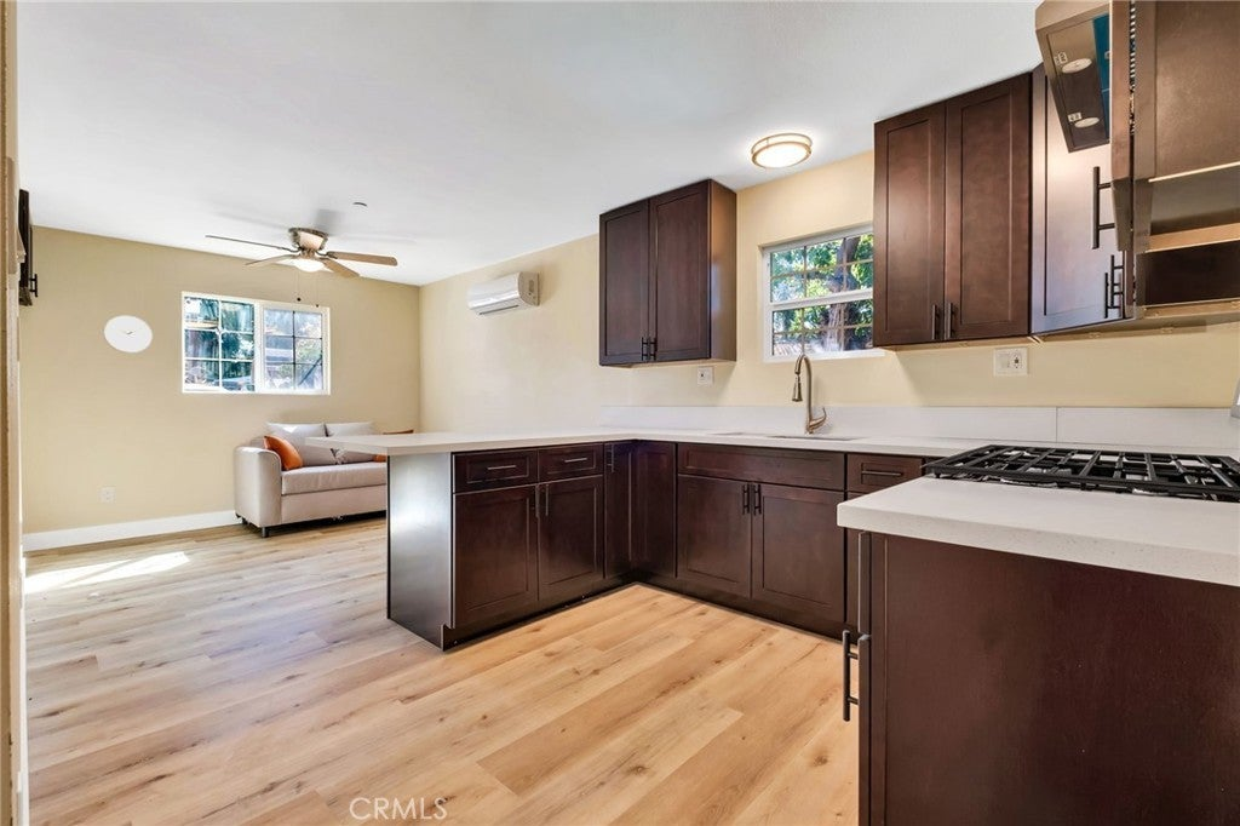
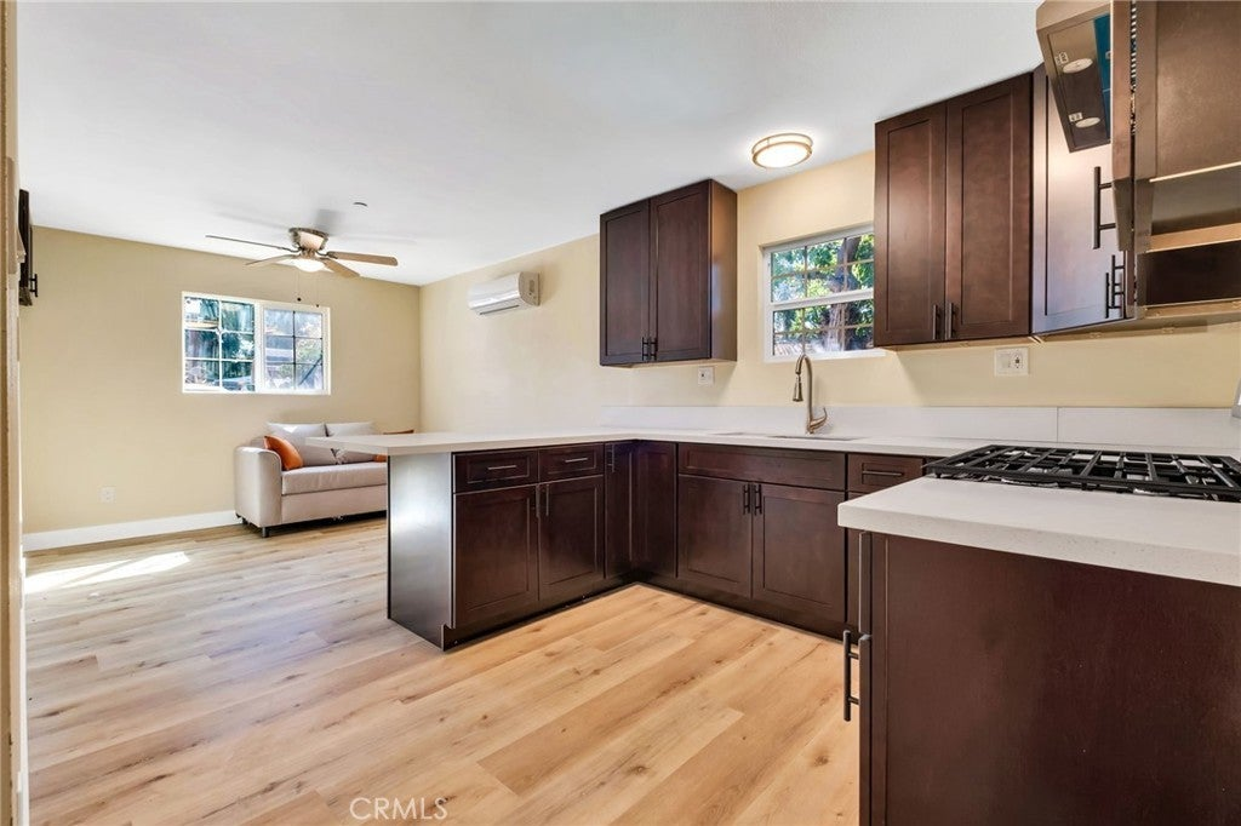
- wall clock (127, 333)
